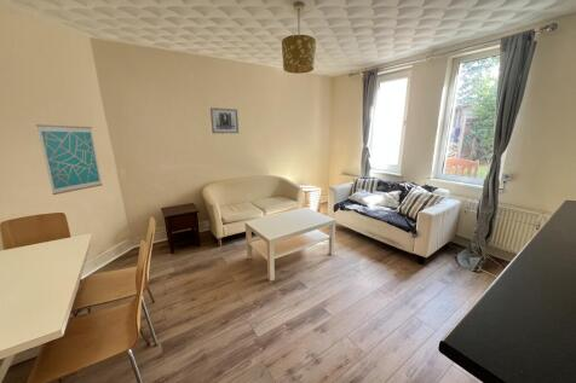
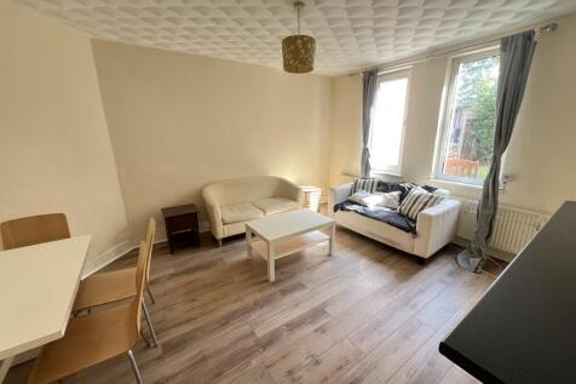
- wall art (225, 121)
- wall art (73, 158)
